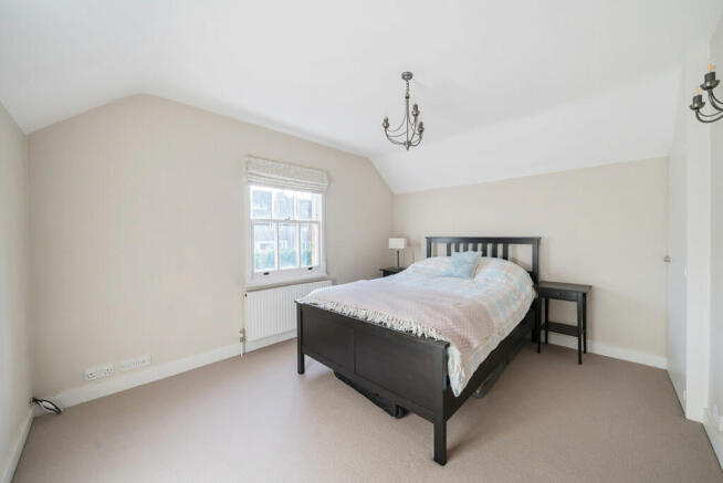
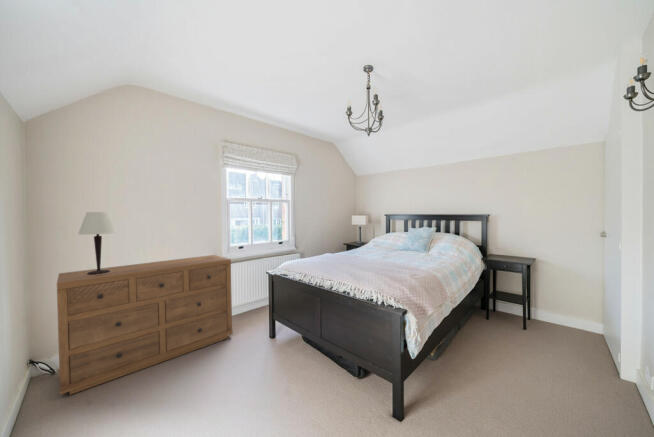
+ table lamp (98, 242)
+ dresser (156, 309)
